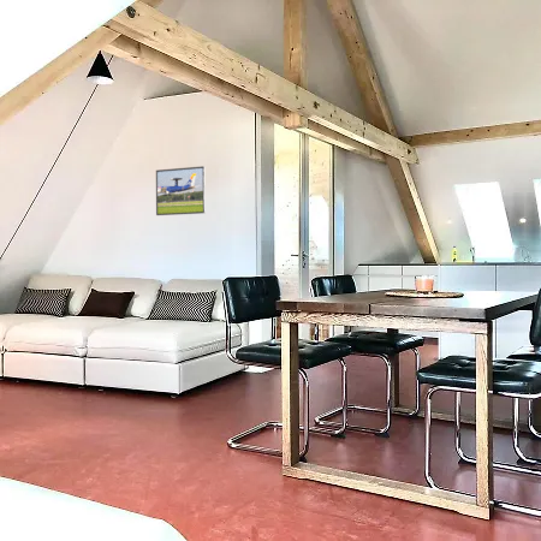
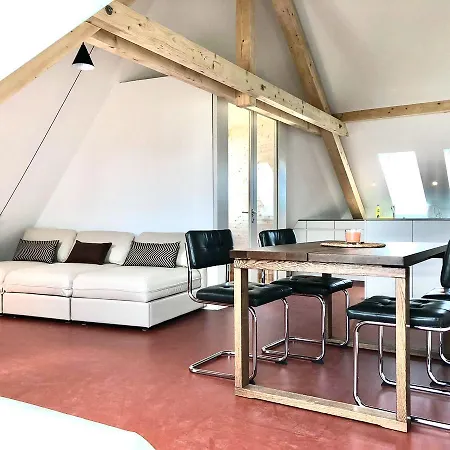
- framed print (179, 191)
